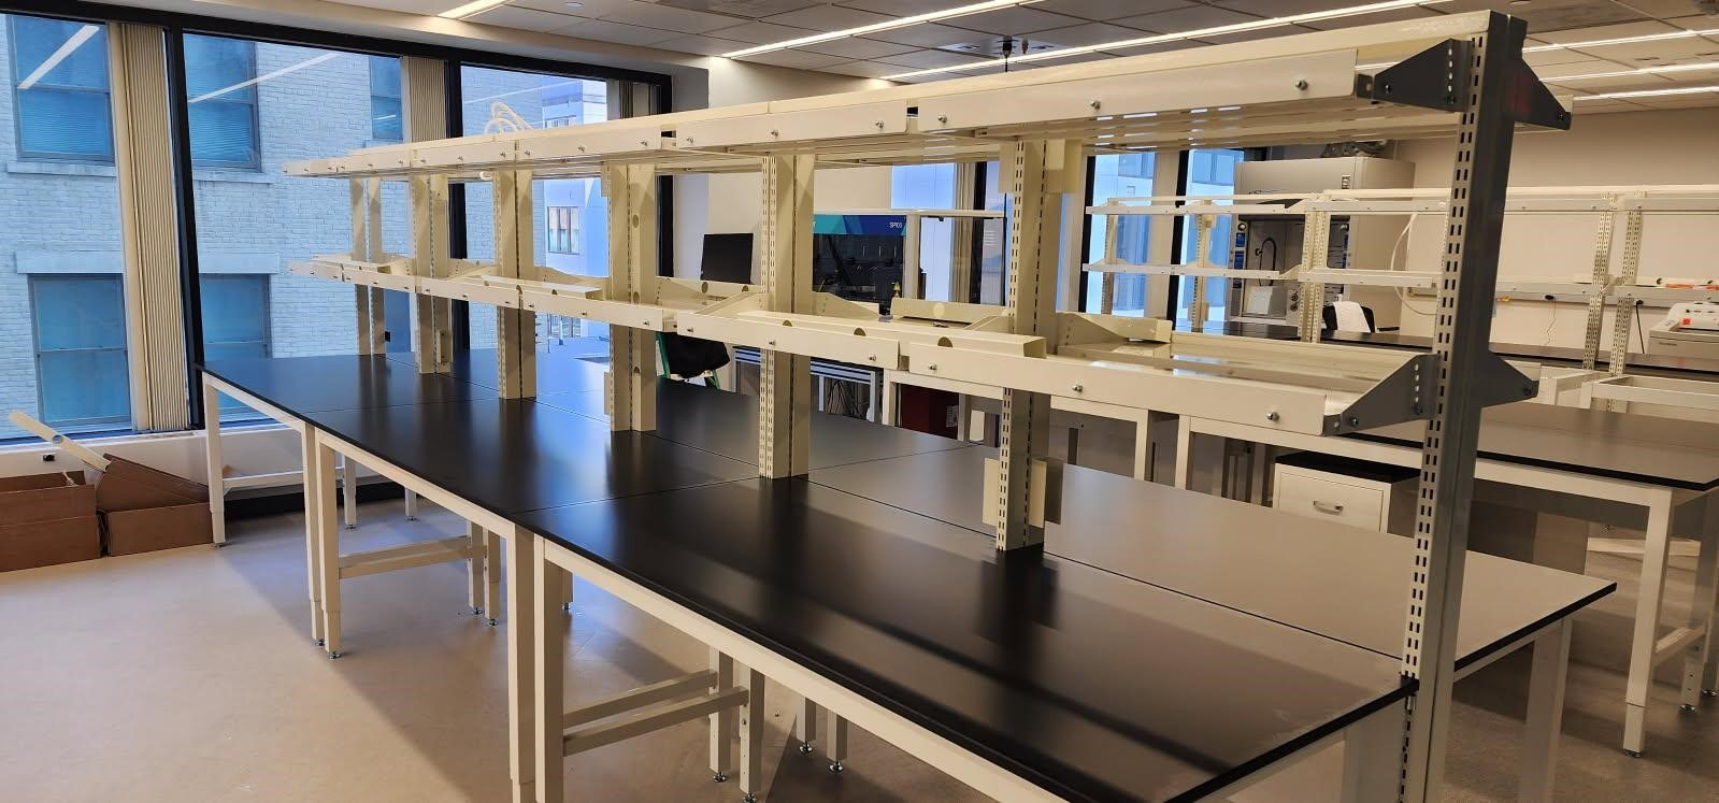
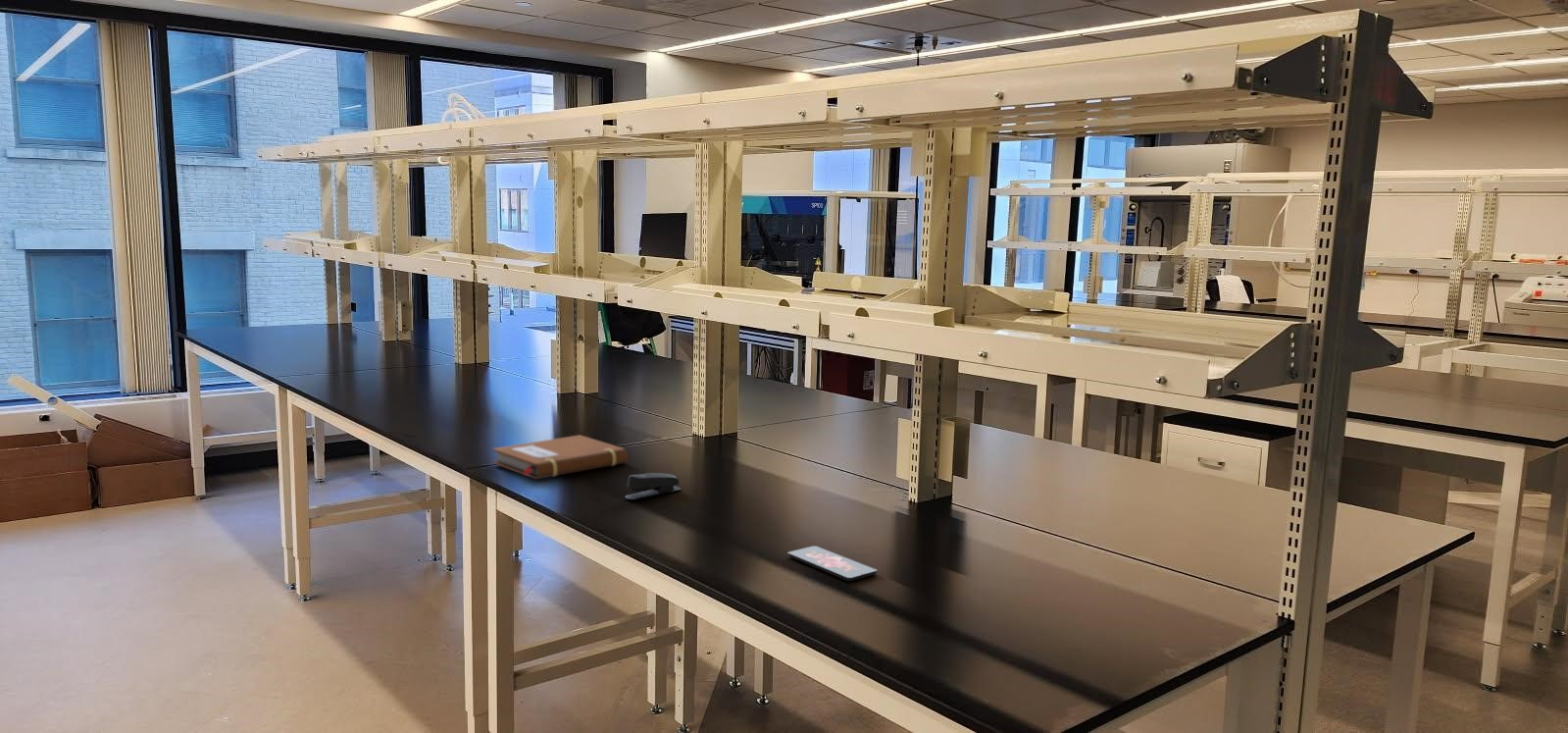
+ smartphone (831, 562)
+ stapler (653, 482)
+ notebook (558, 456)
